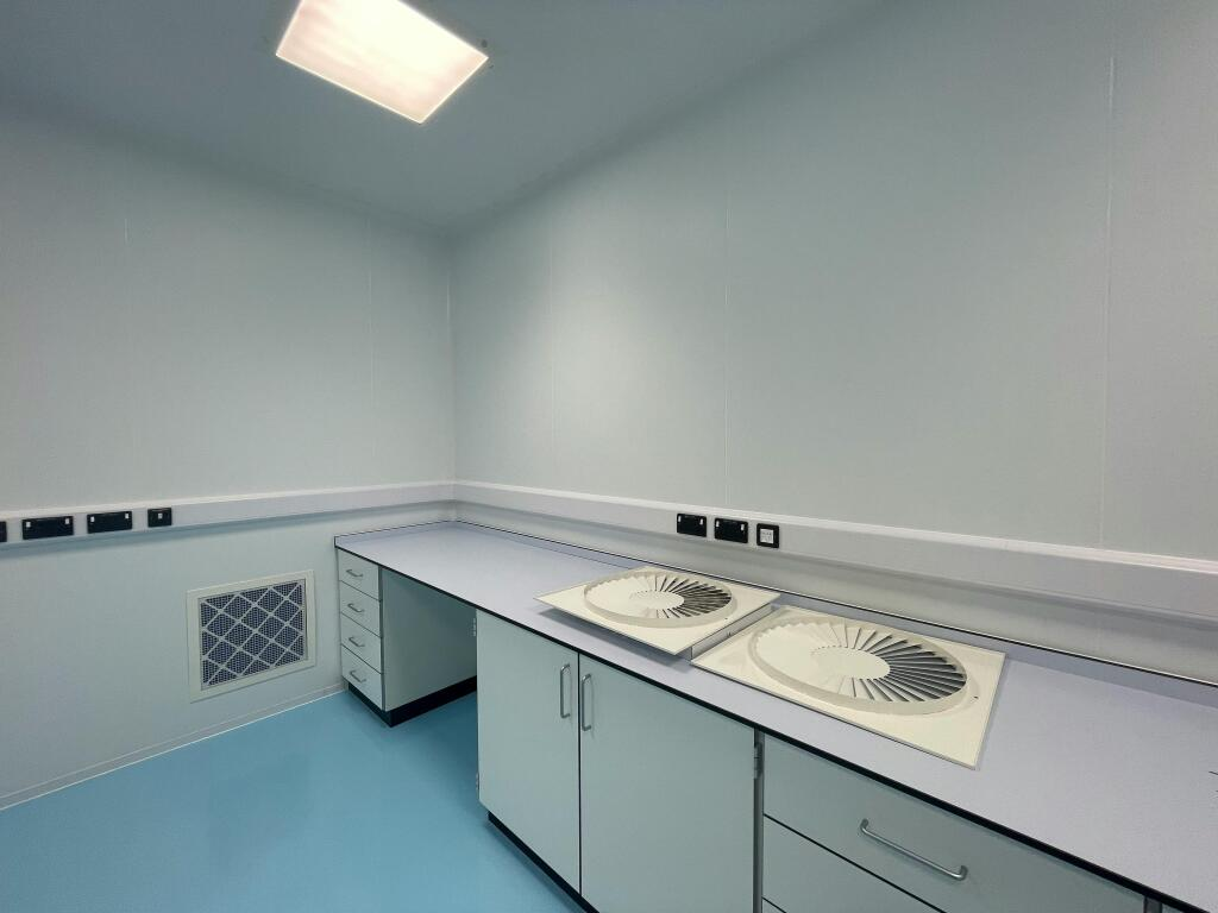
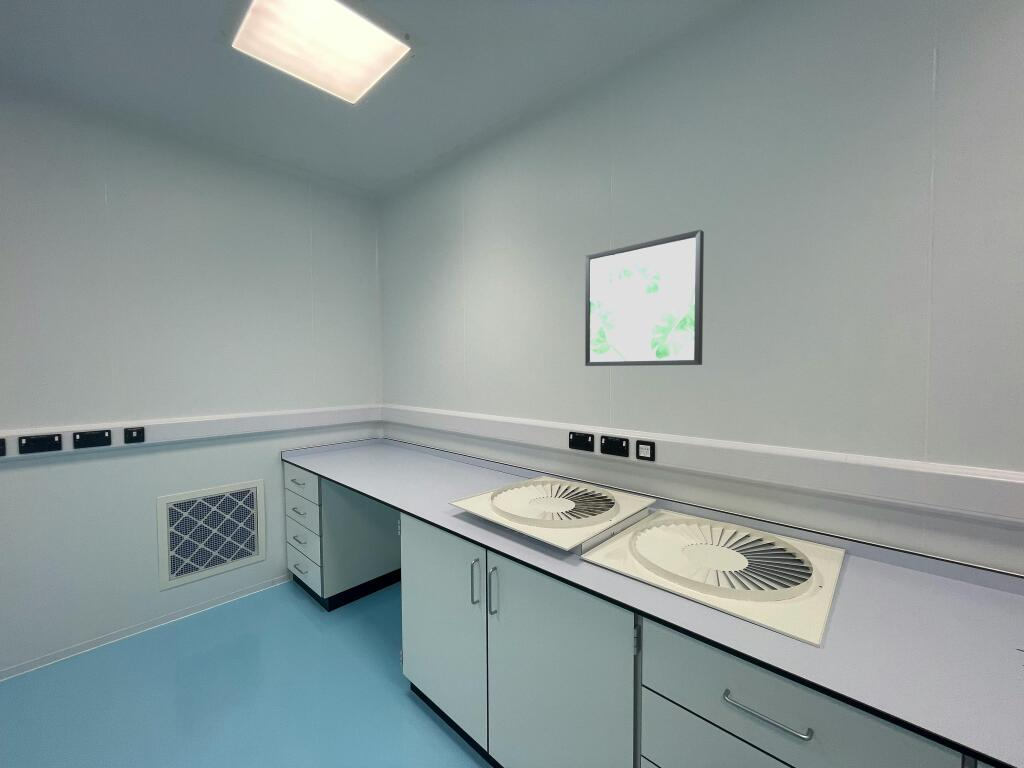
+ wall art (638, 305)
